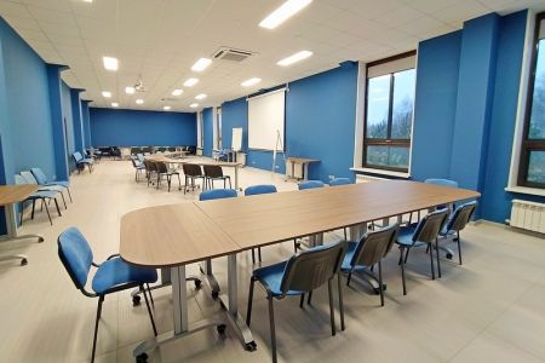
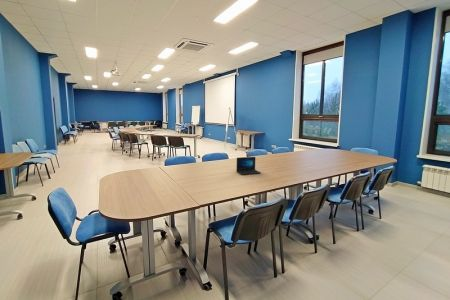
+ laptop (248, 165)
